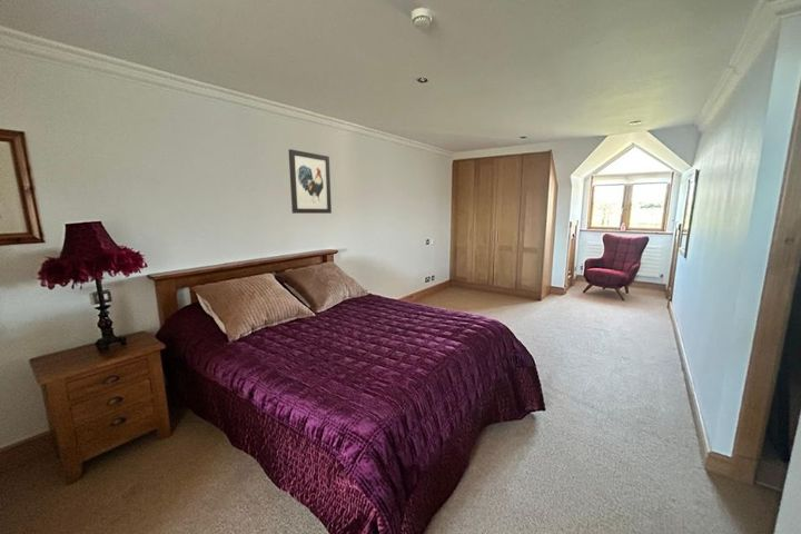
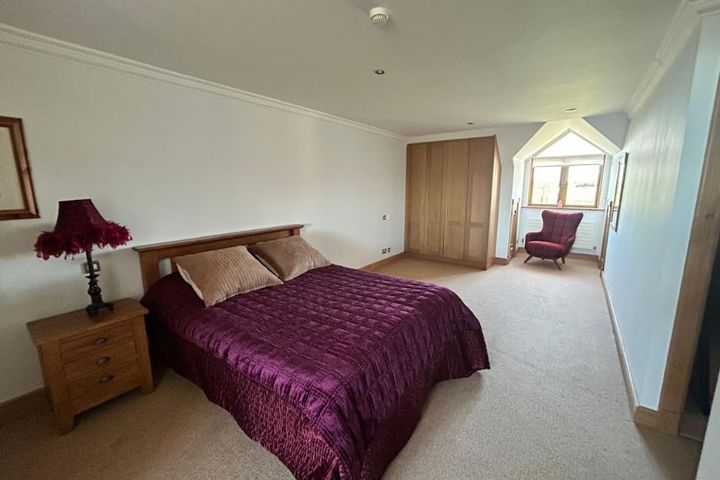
- wall art (312, 184)
